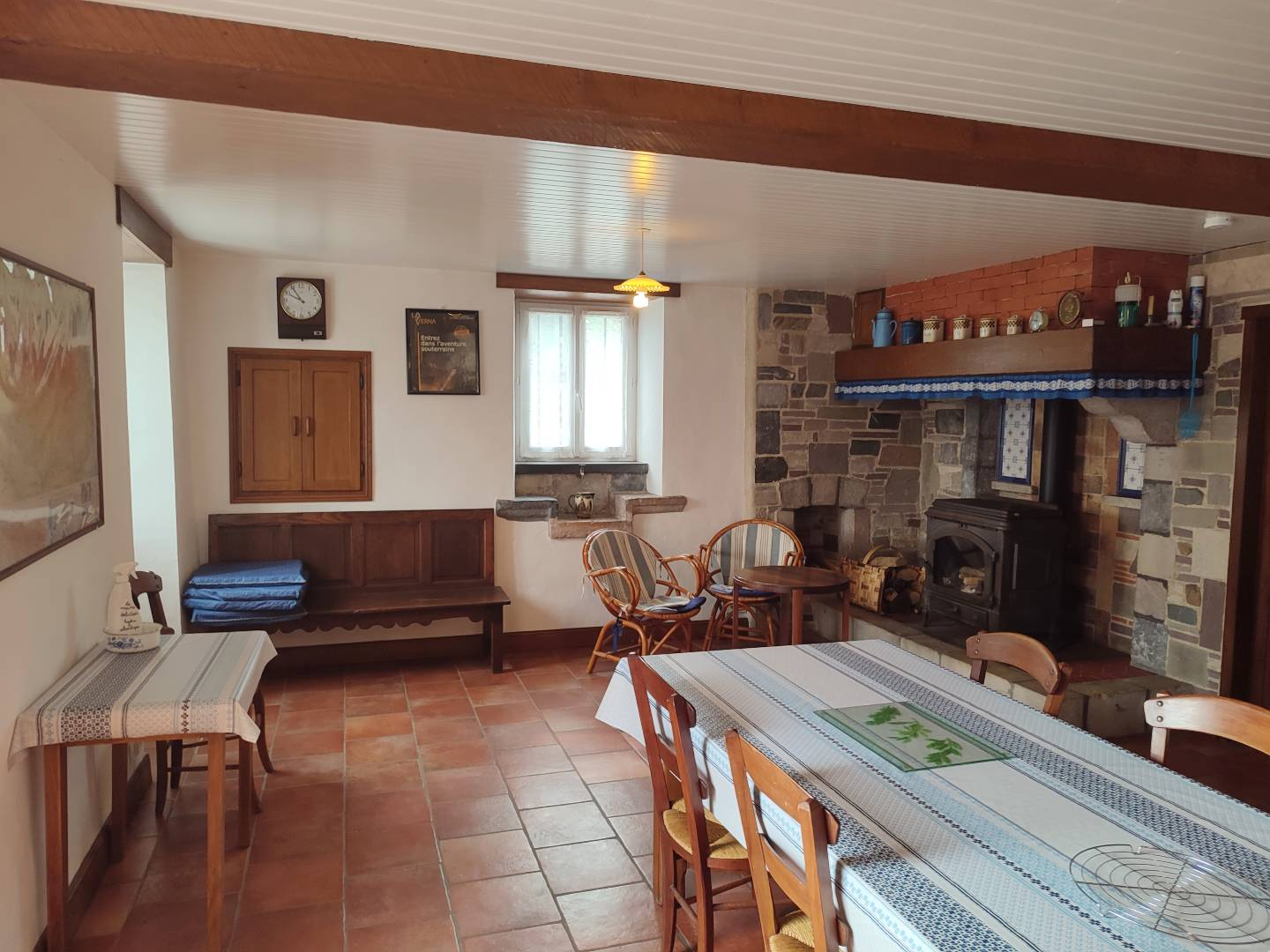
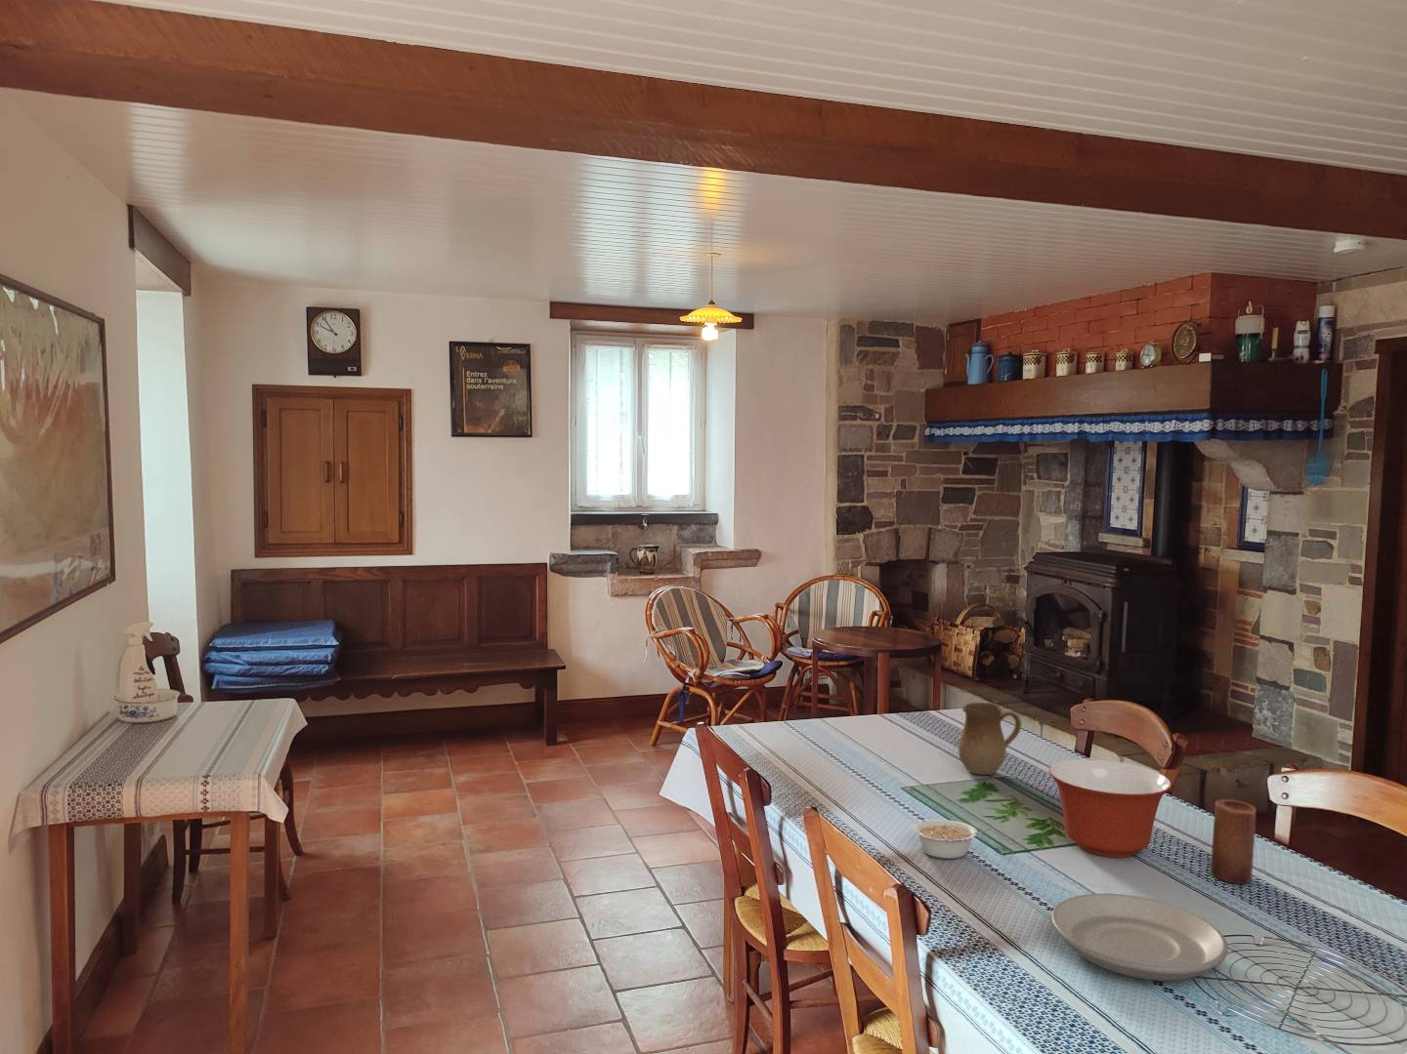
+ candle (1232, 840)
+ mixing bowl (1107, 812)
+ ceramic jug (989, 737)
+ plate (1137, 940)
+ legume (947, 837)
